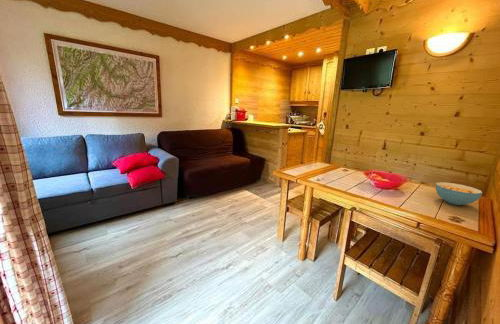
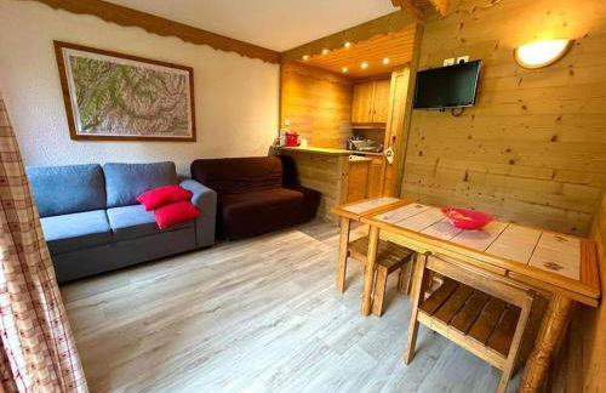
- cereal bowl (455, 195)
